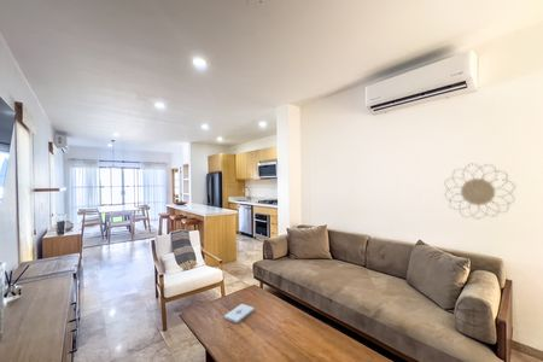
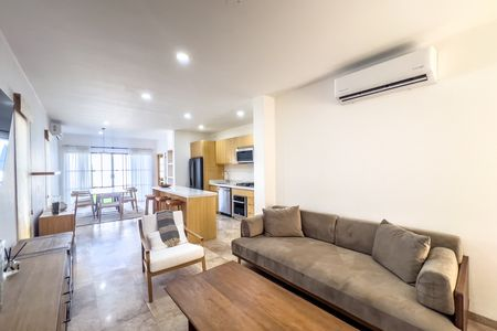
- notepad (239, 313)
- decorative wall piece (477, 191)
